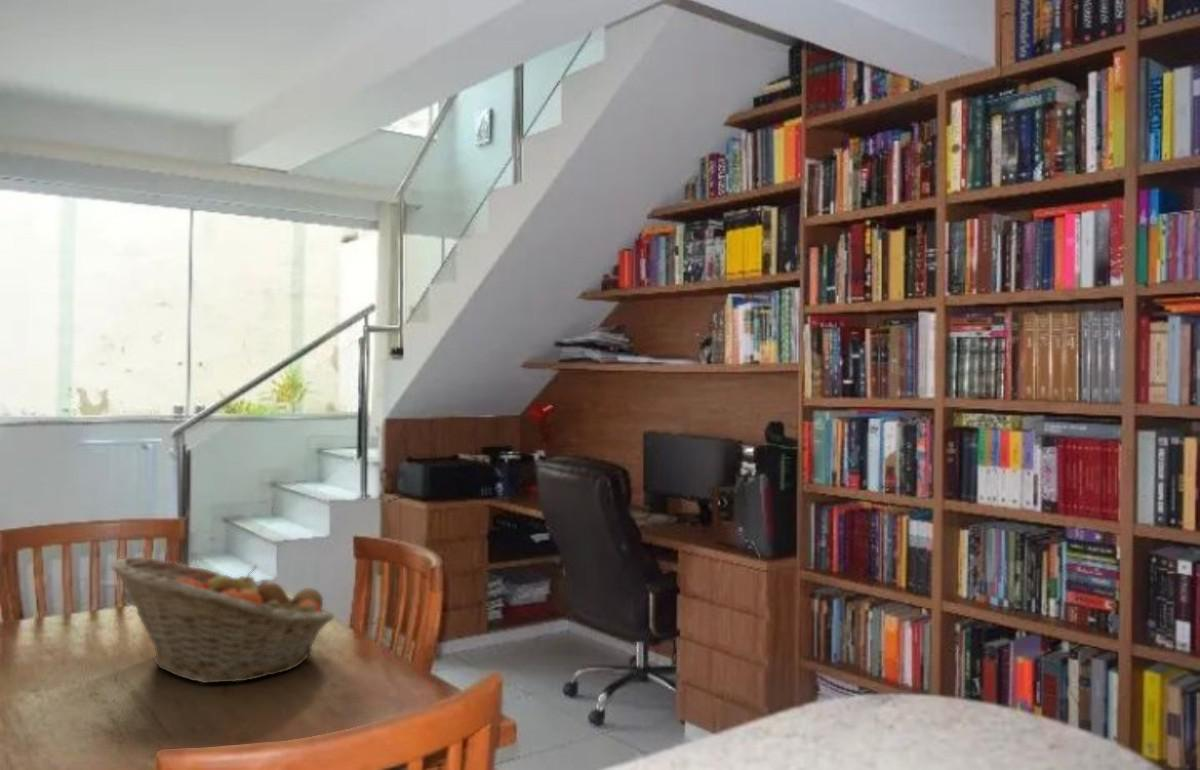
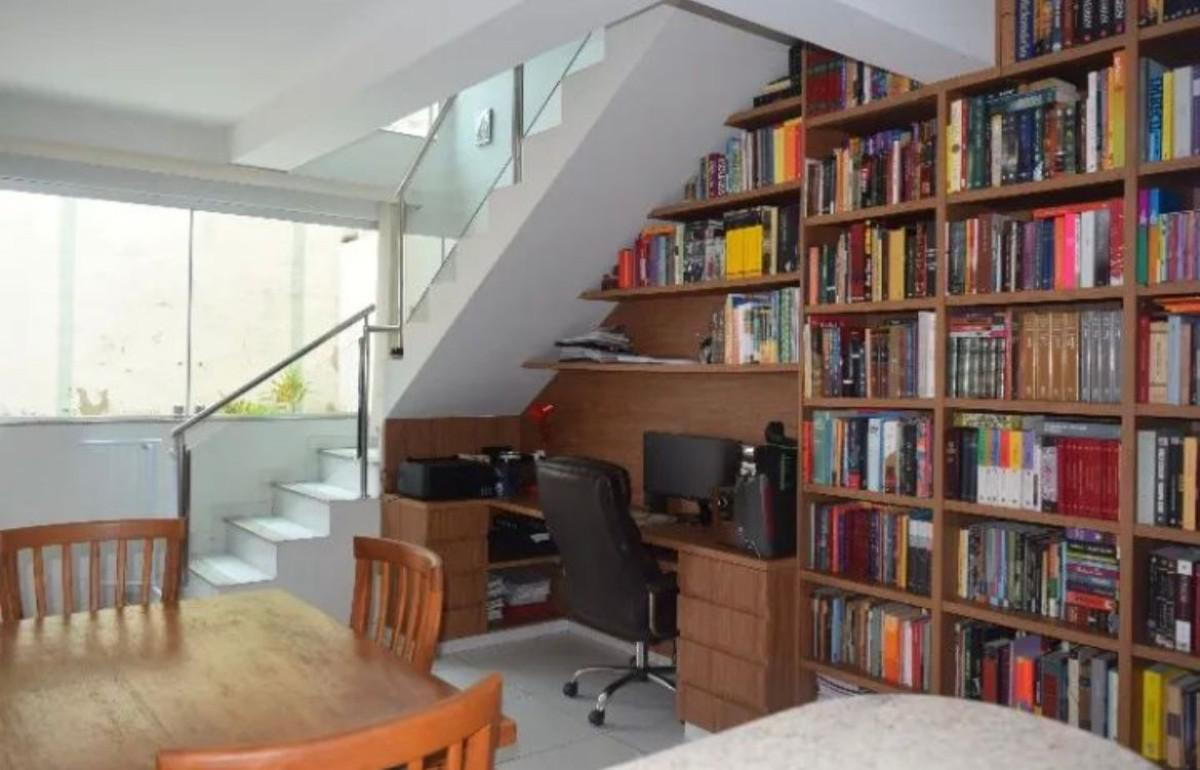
- fruit basket (223, 608)
